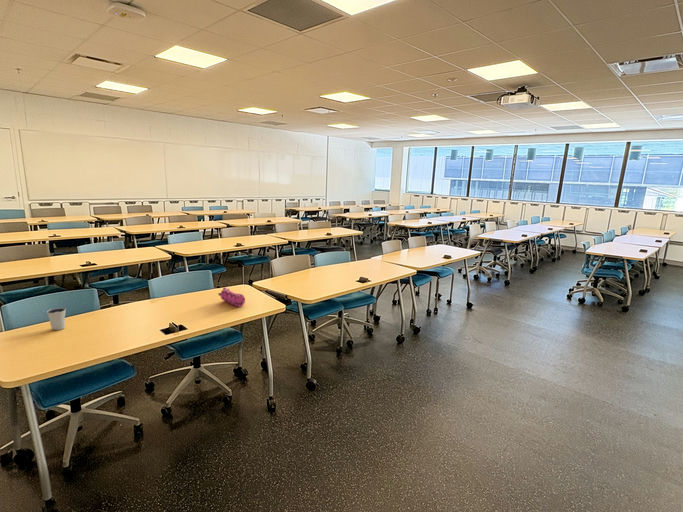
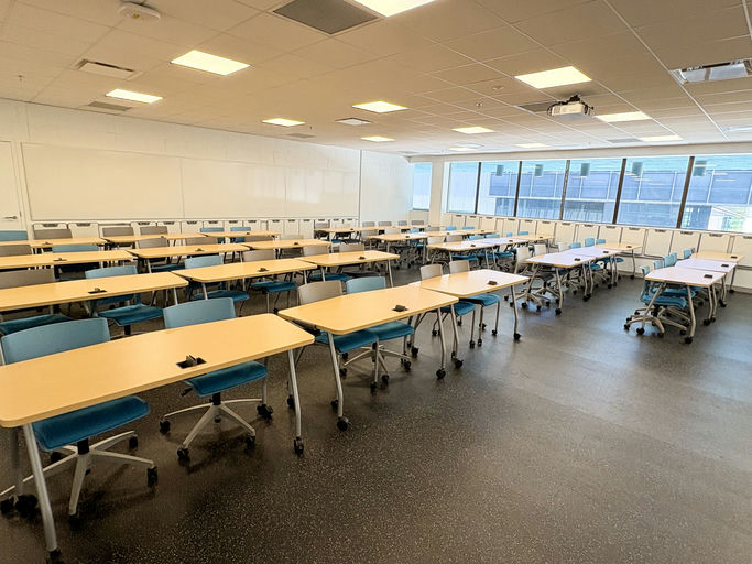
- dixie cup (57, 319)
- pencil case (232, 296)
